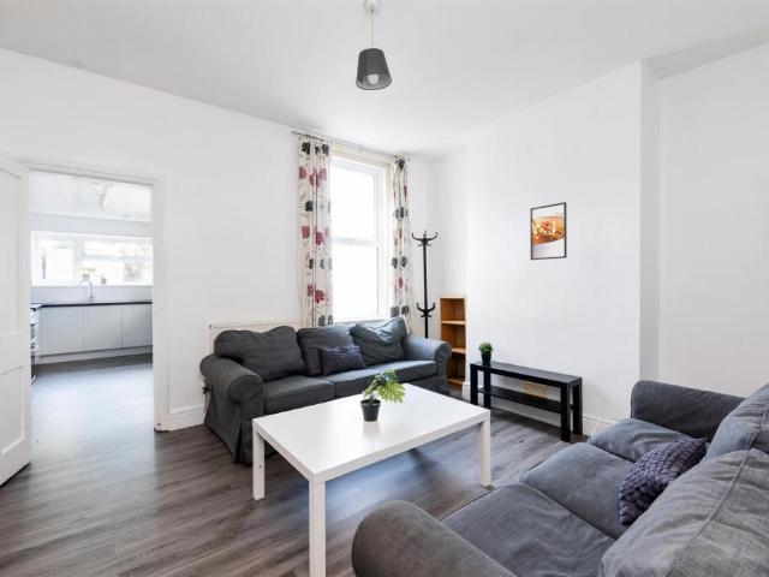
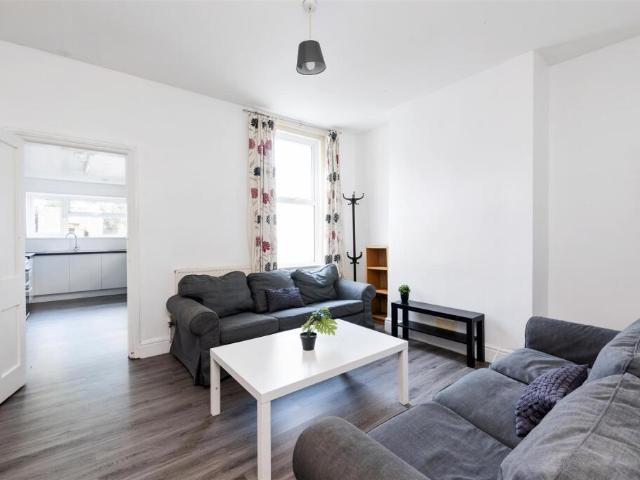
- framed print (547, 232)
